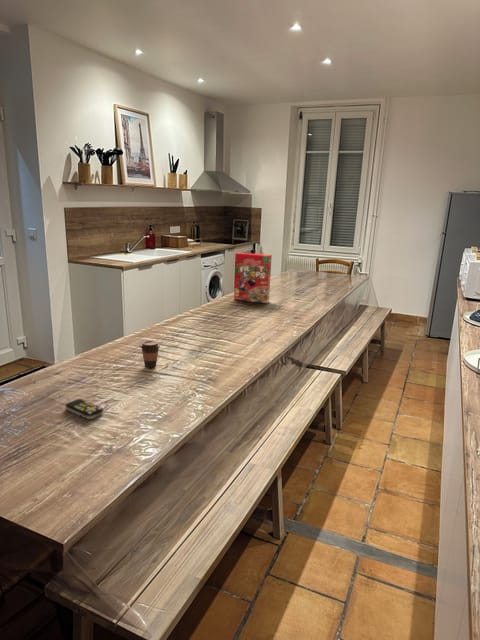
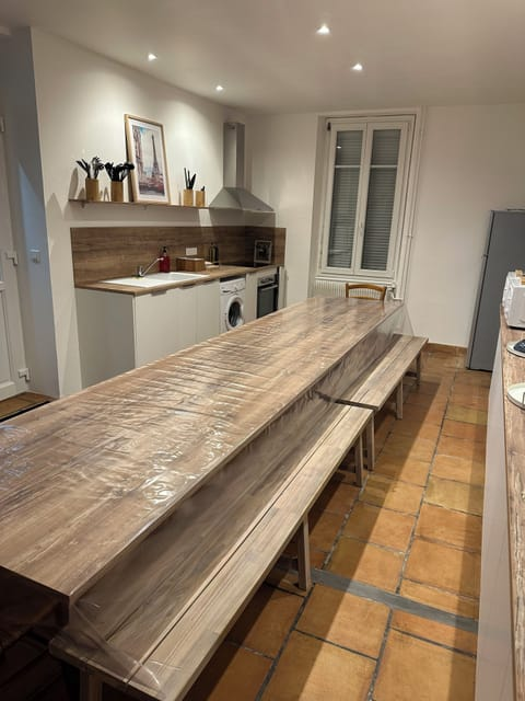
- cereal box (252, 277)
- remote control (84, 408)
- coffee cup (150, 354)
